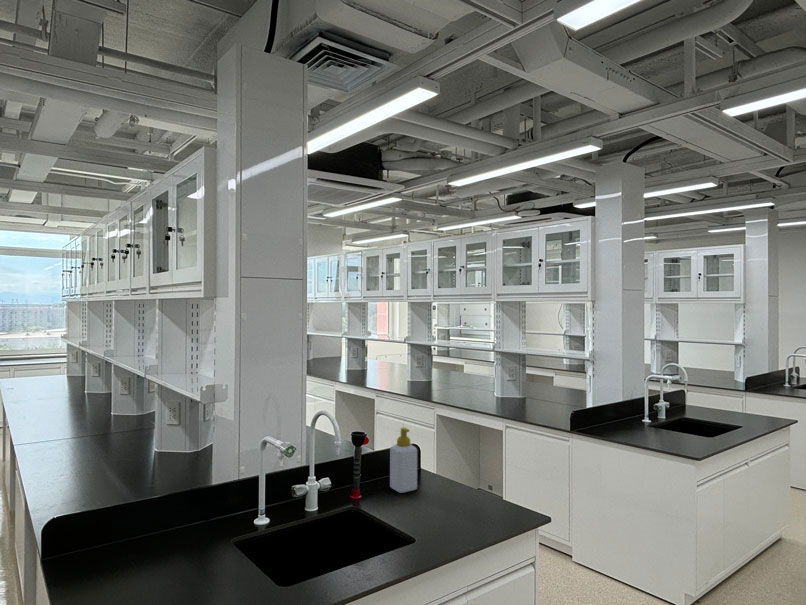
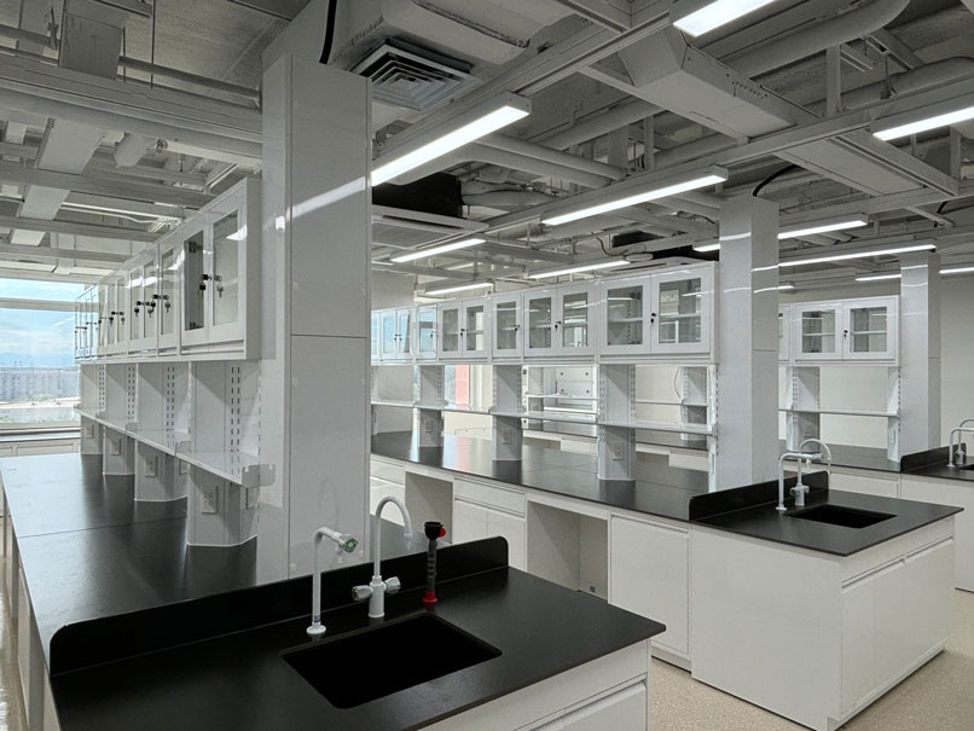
- soap bottle (403, 458)
